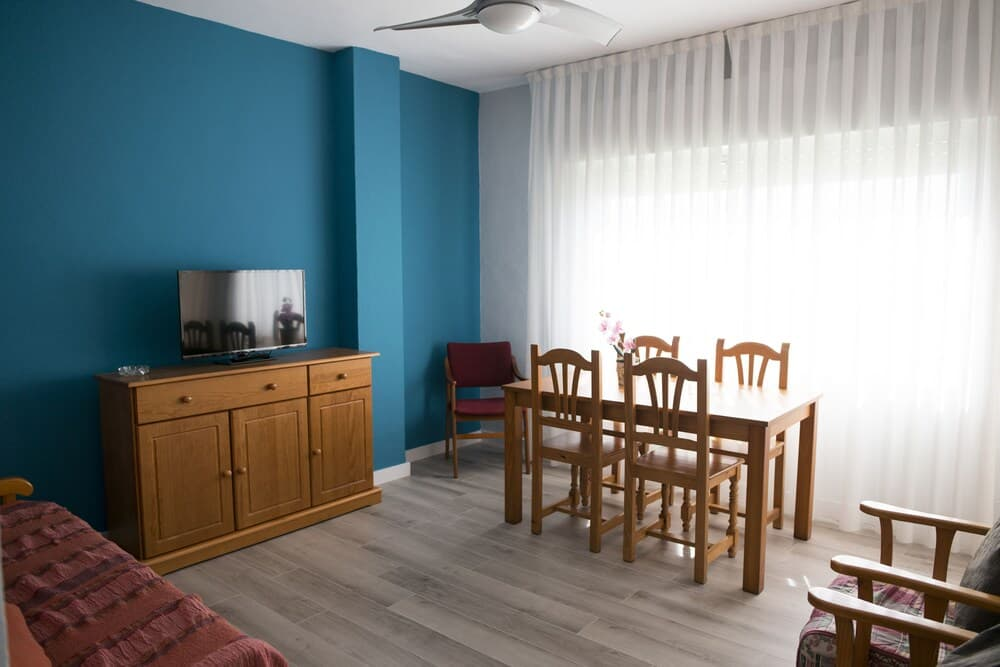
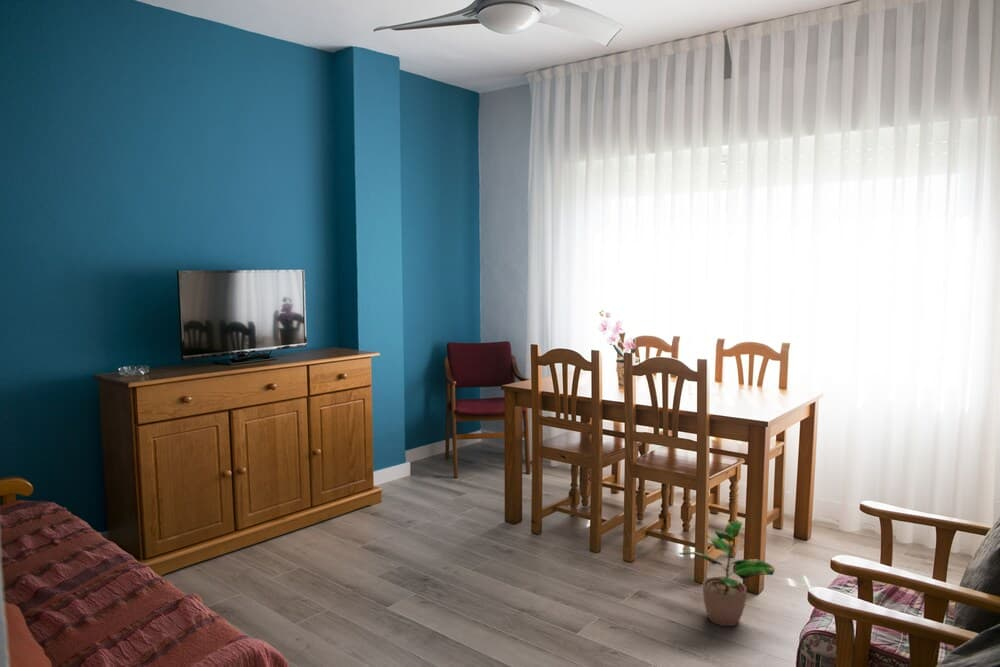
+ potted plant (725, 570)
